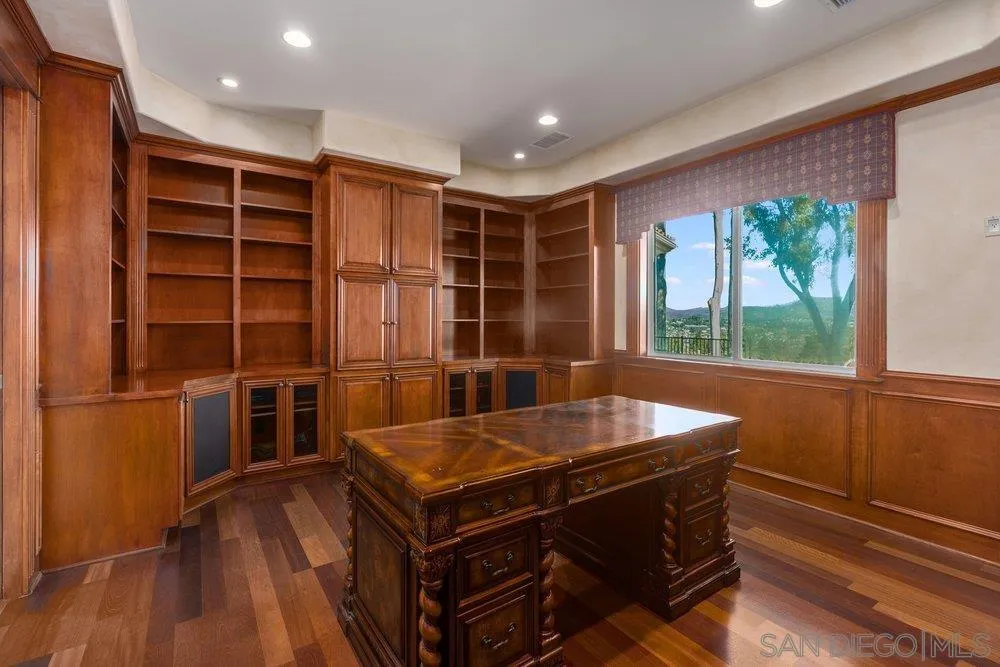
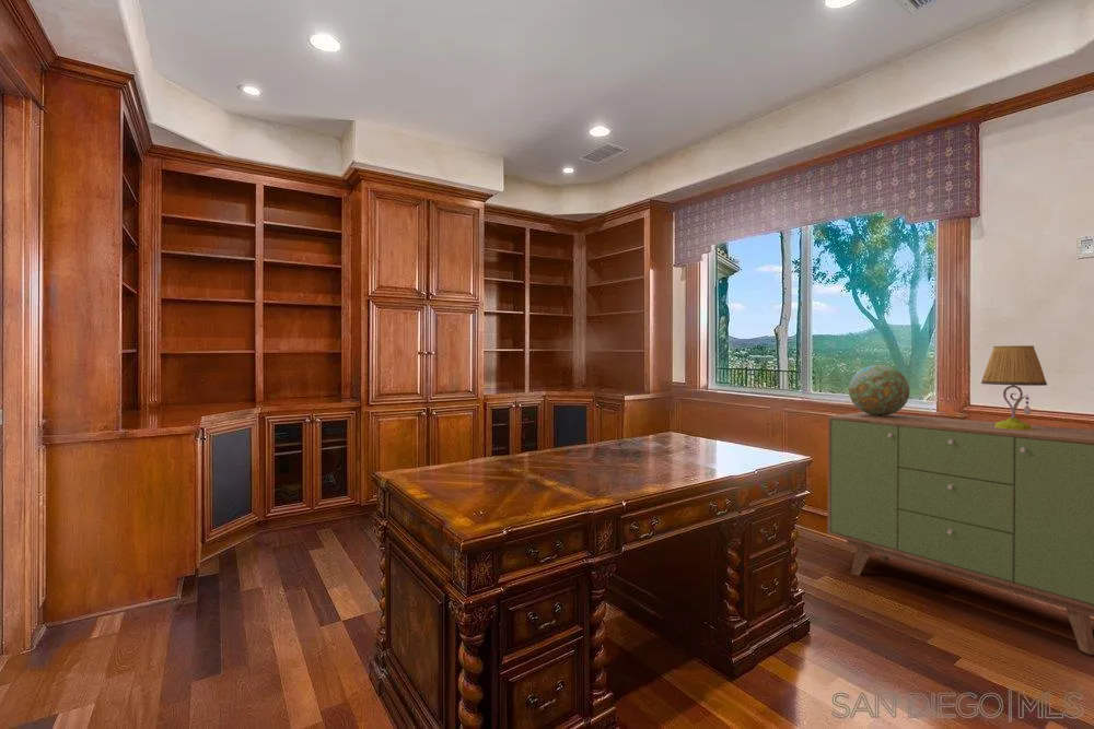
+ sideboard (967, 510)
+ decorative globe (877, 390)
+ table lamp (1013, 386)
